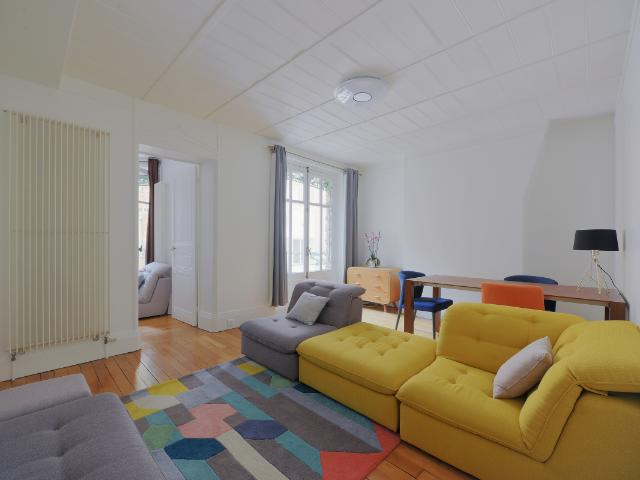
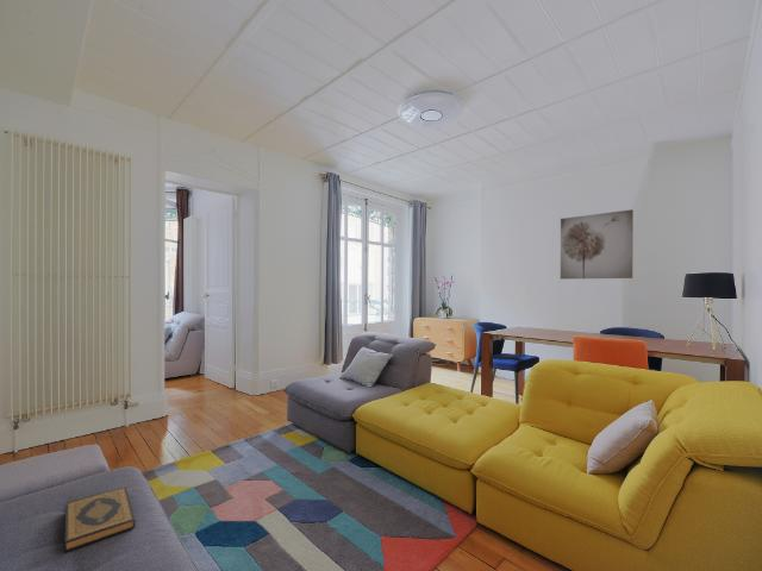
+ wall art (594, 246)
+ hardback book (99, 515)
